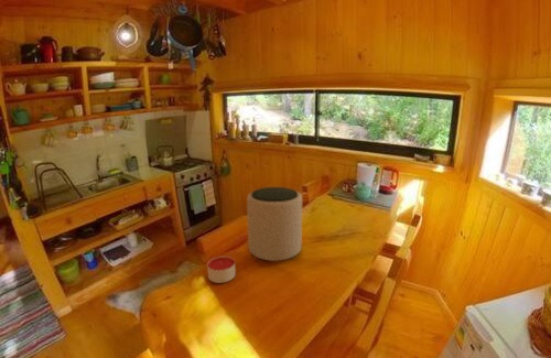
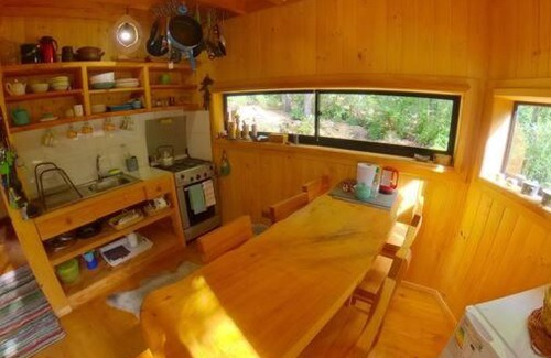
- plant pot (274, 221)
- candle (222, 268)
